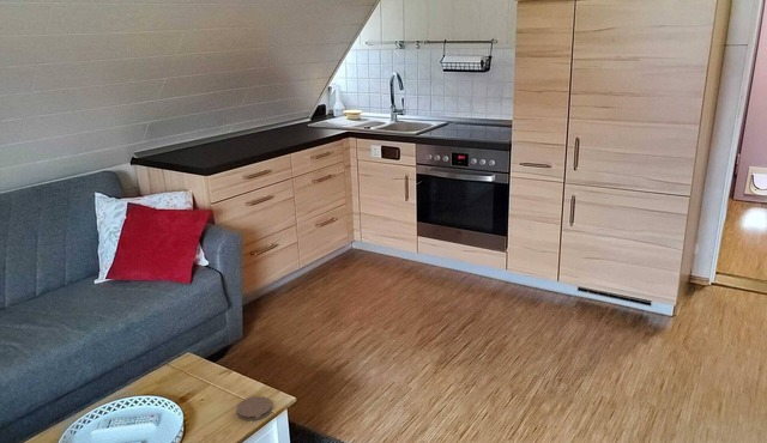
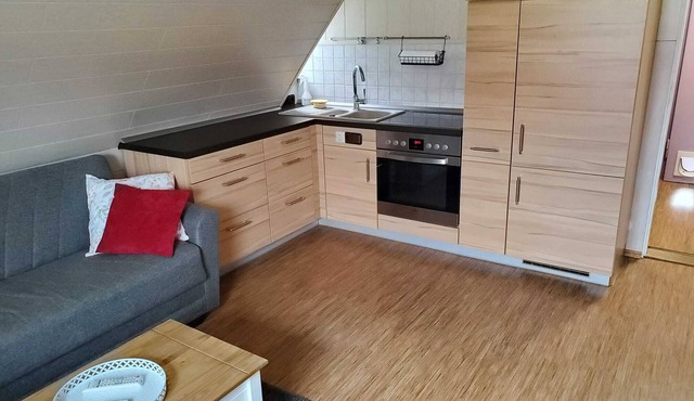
- coaster (254, 408)
